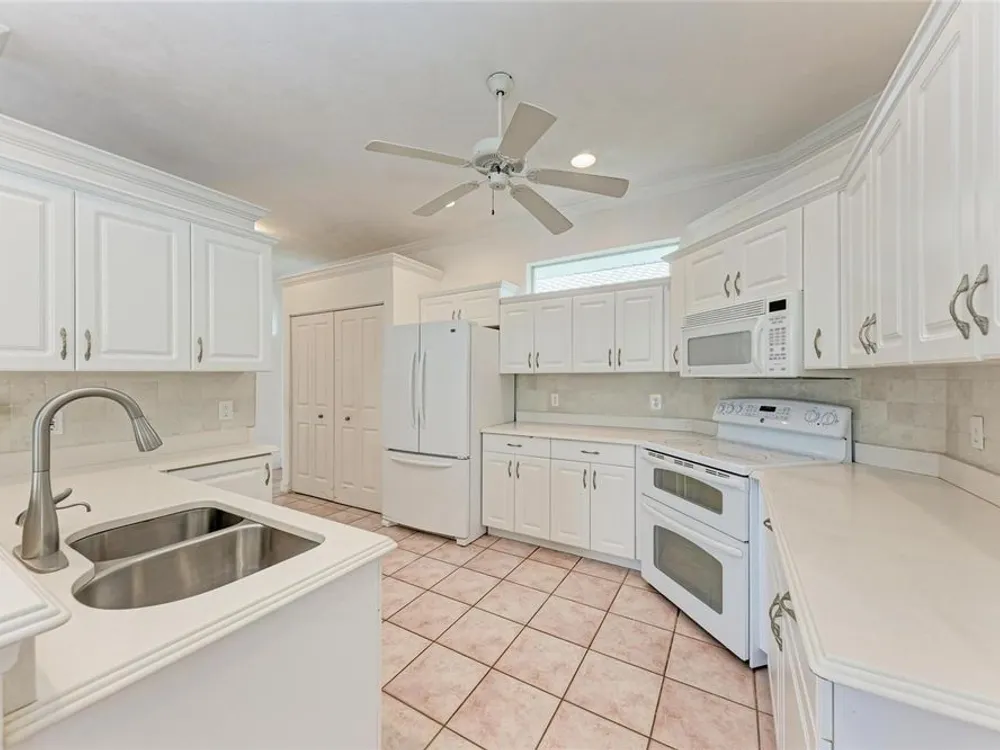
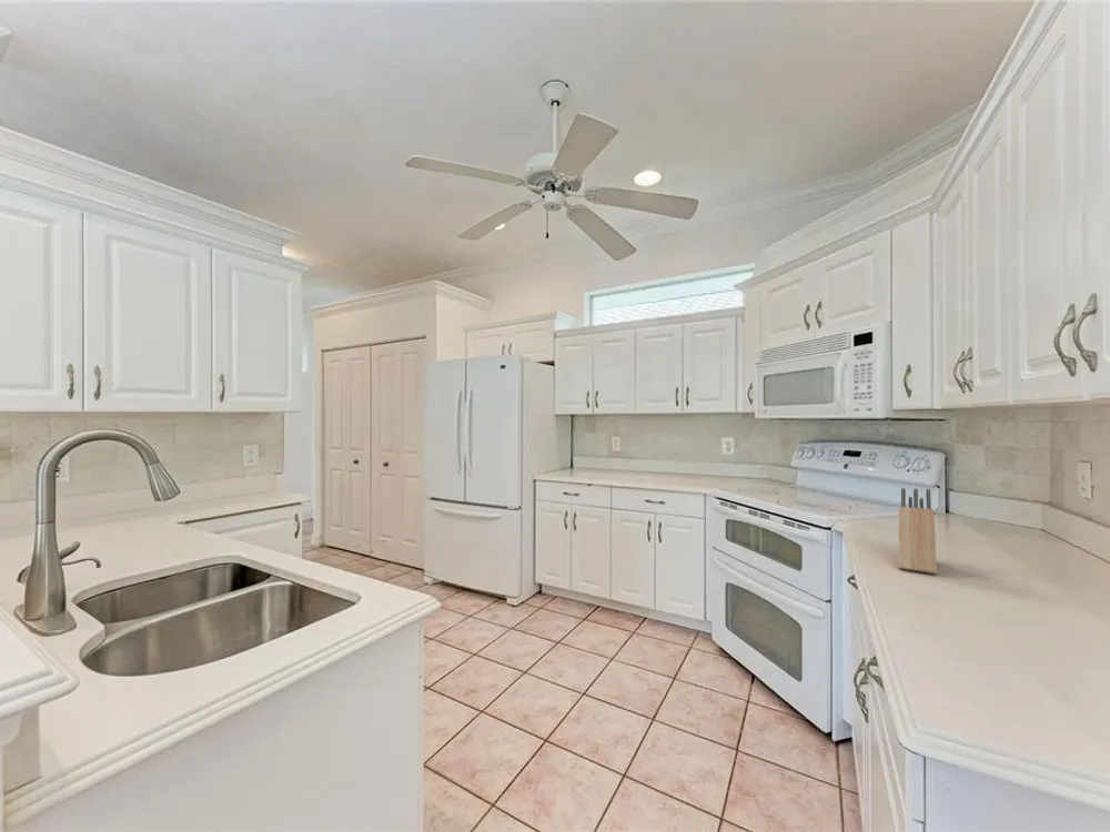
+ knife block (916, 526)
